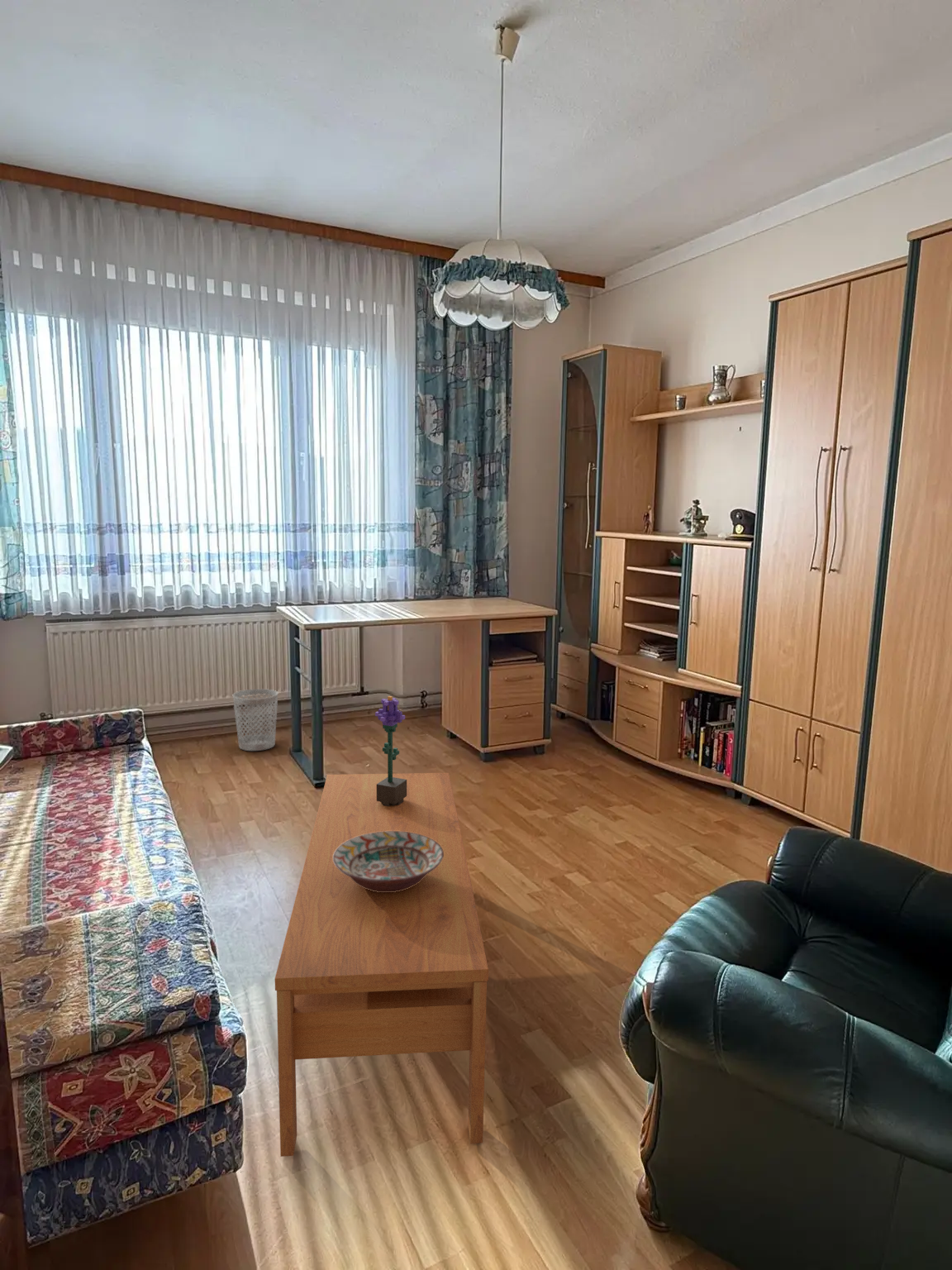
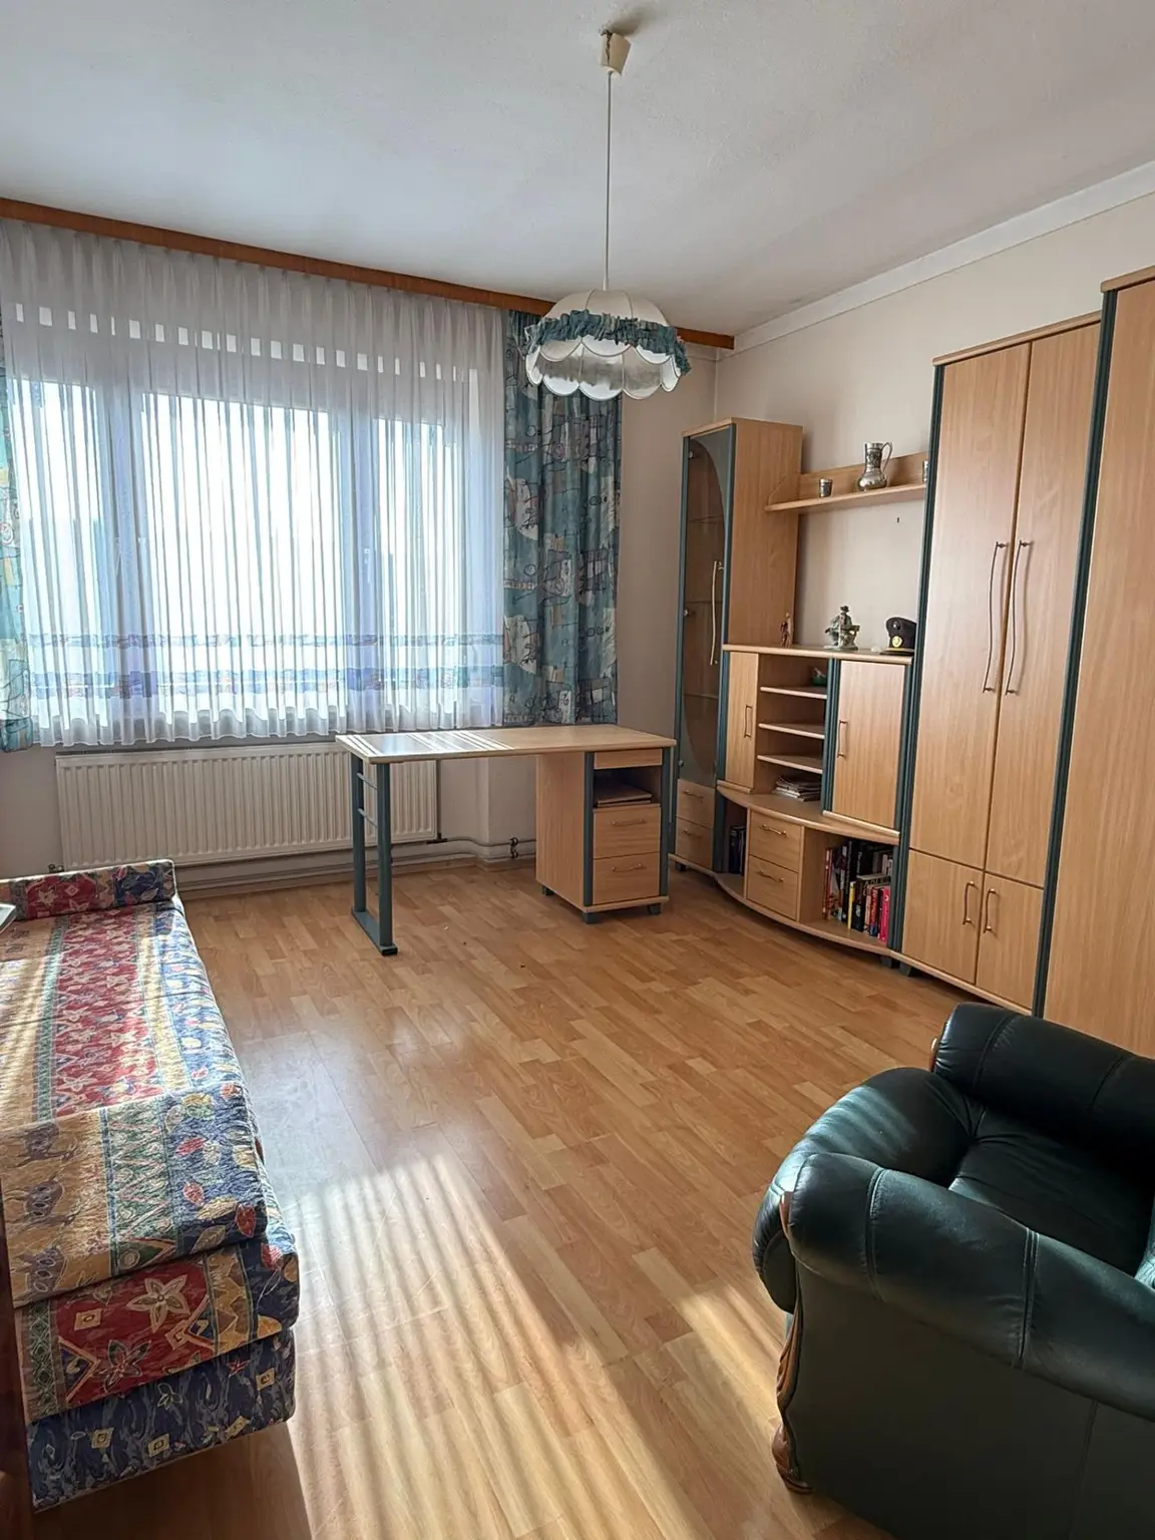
- wastebasket (256, 719)
- decorative bowl (388, 866)
- potted flower (390, 749)
- coffee table (387, 914)
